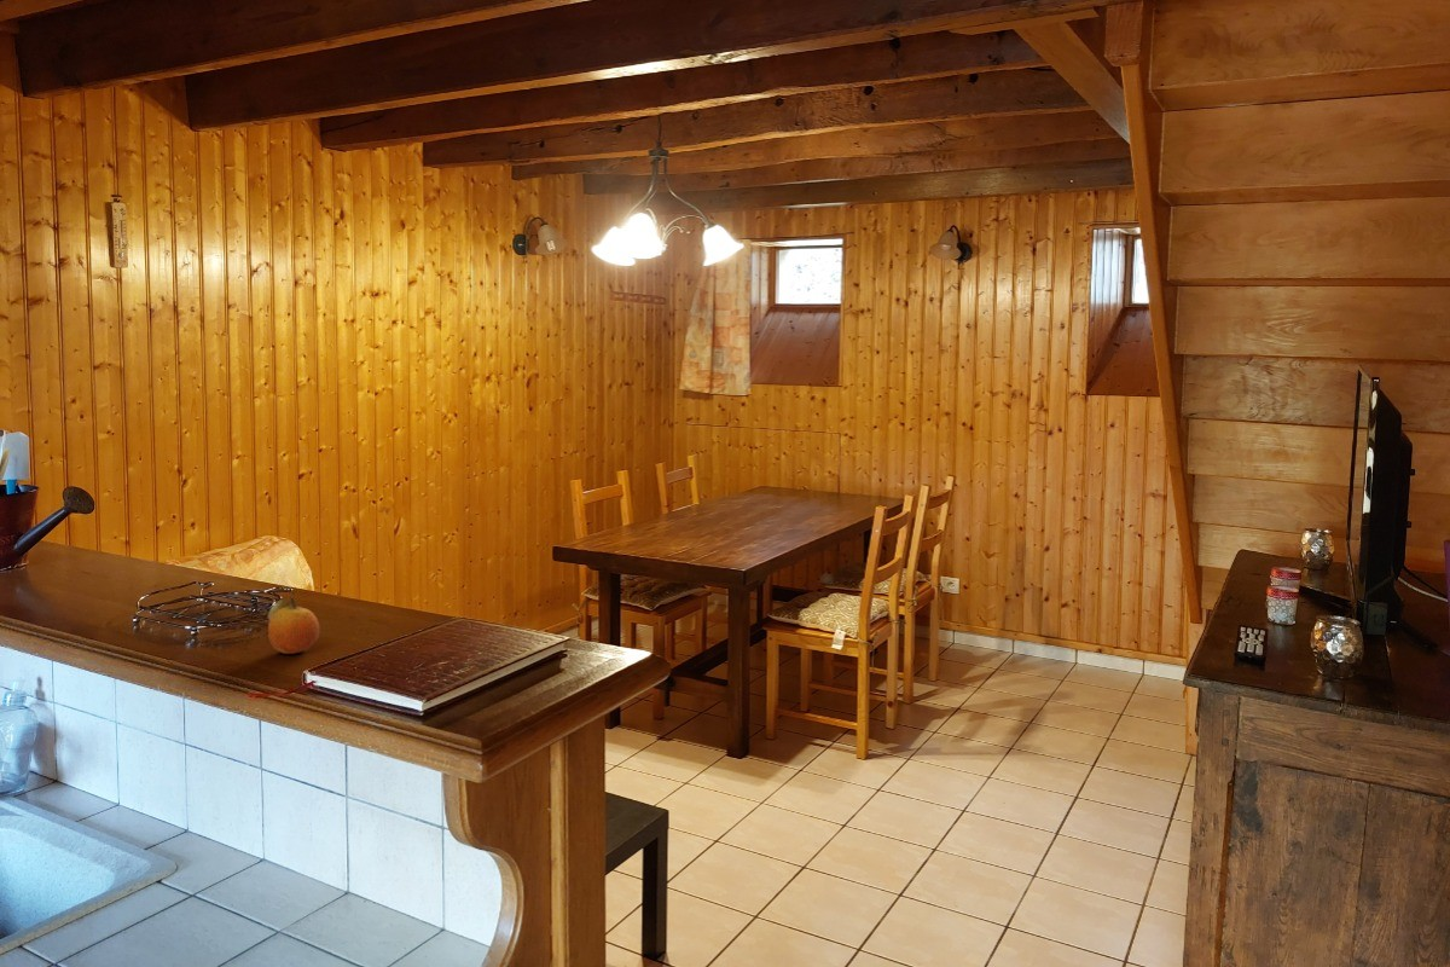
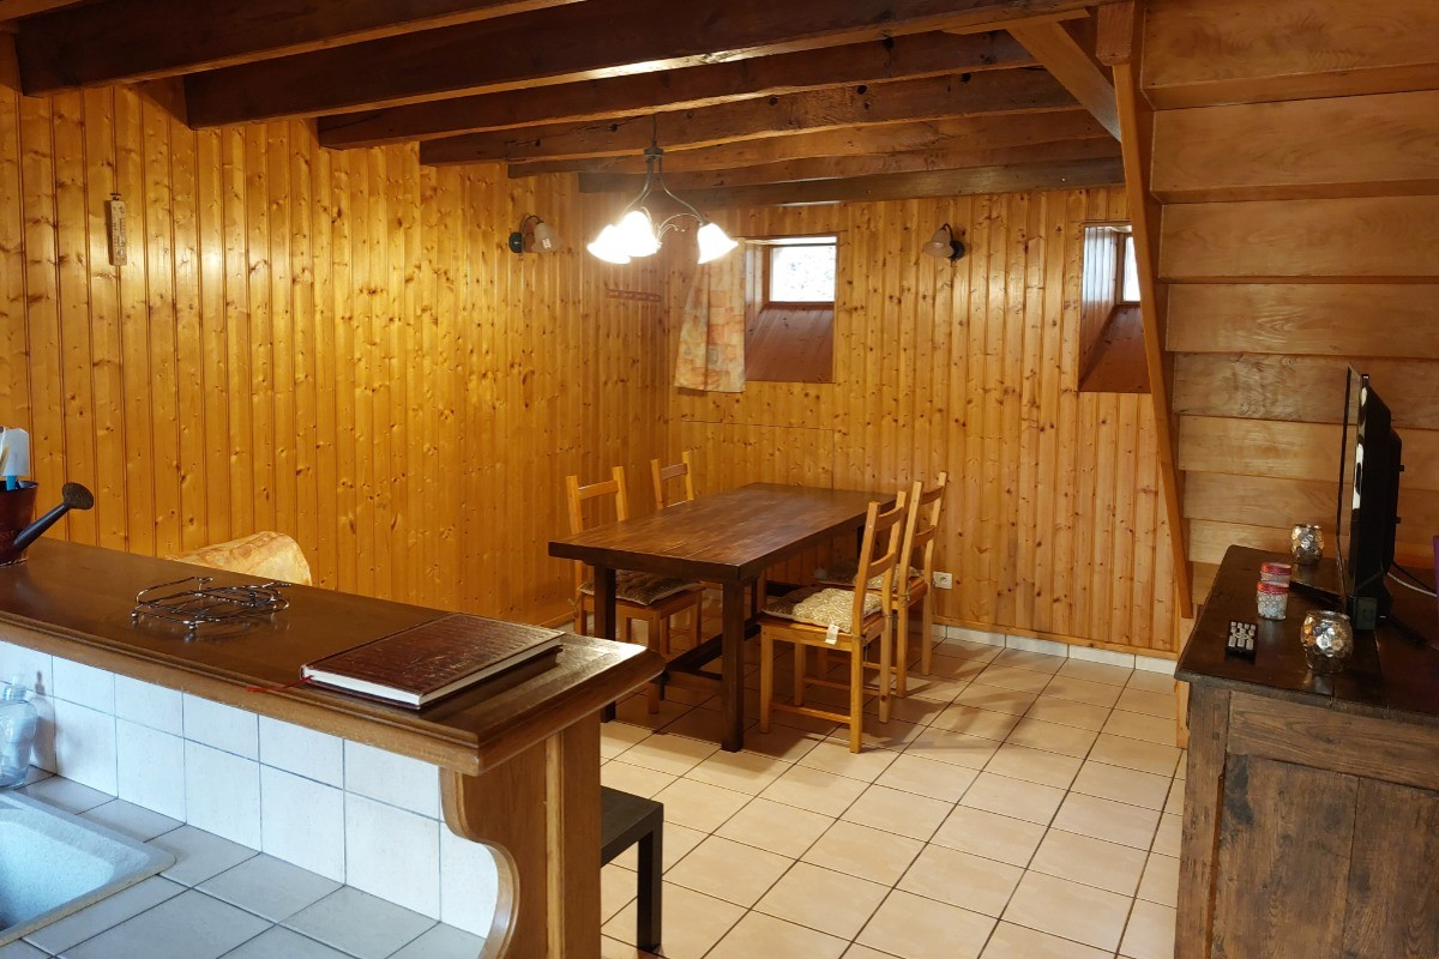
- fruit (286, 618)
